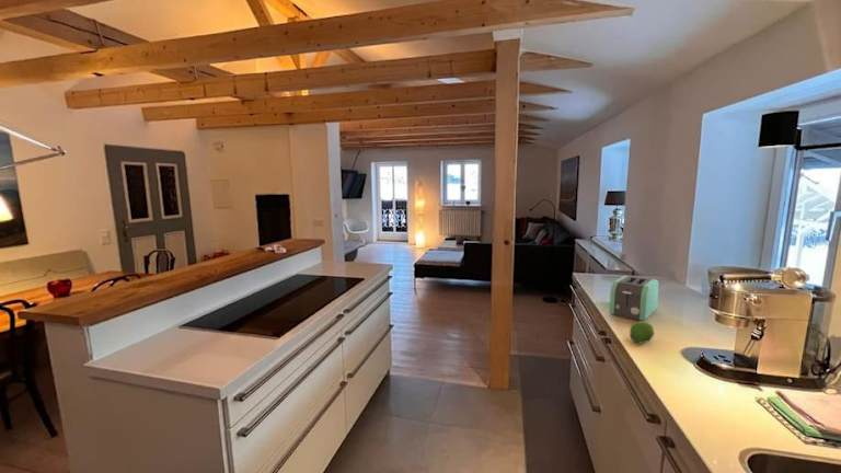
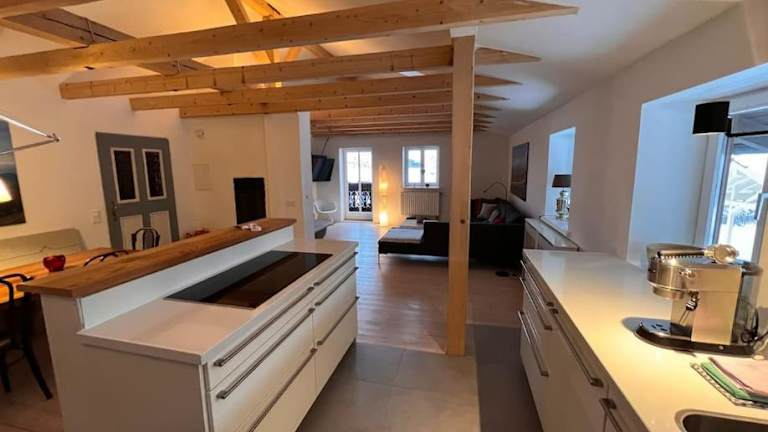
- toaster (634, 296)
- fruit (642, 332)
